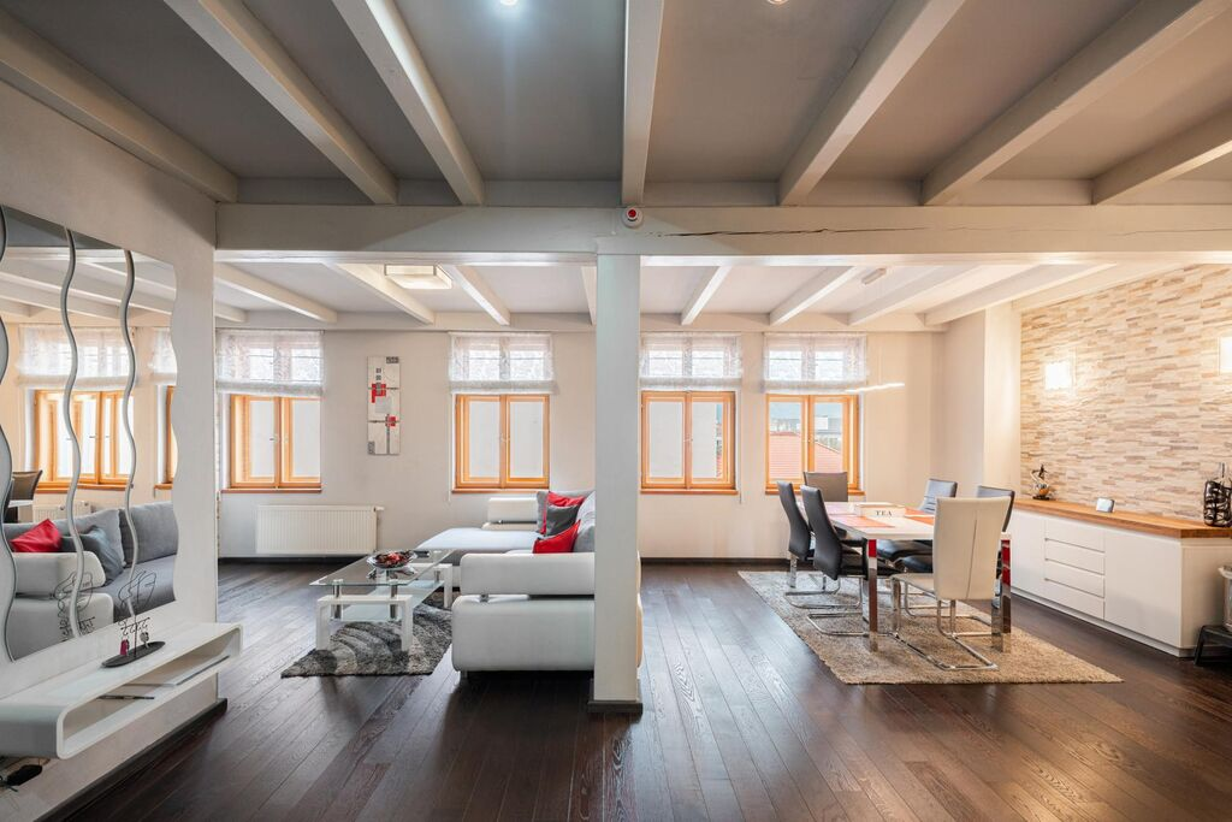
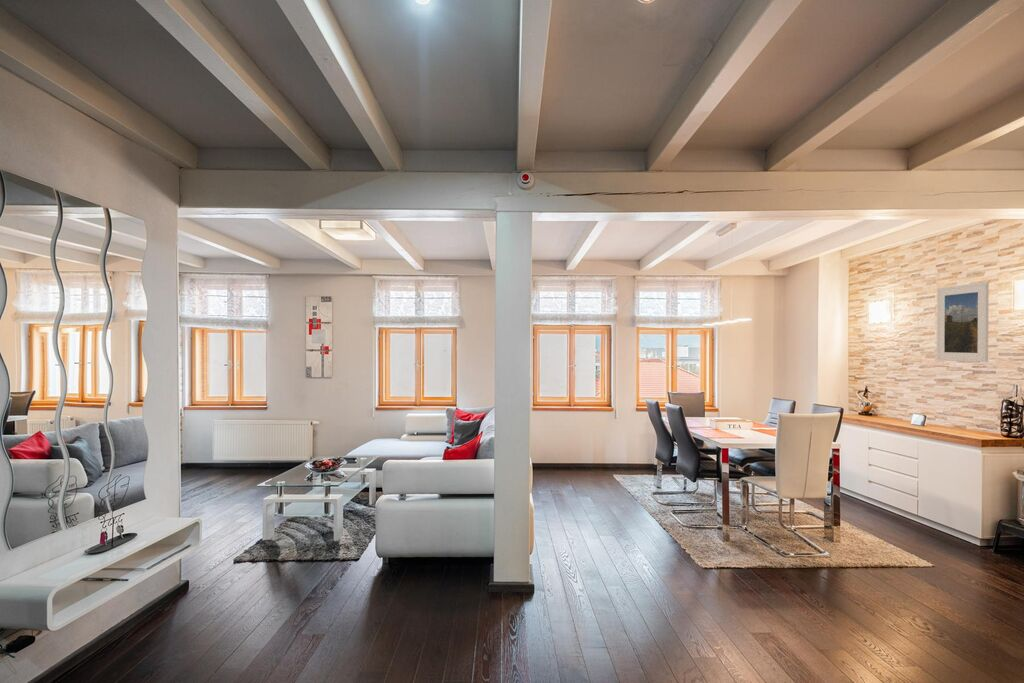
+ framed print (961, 323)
